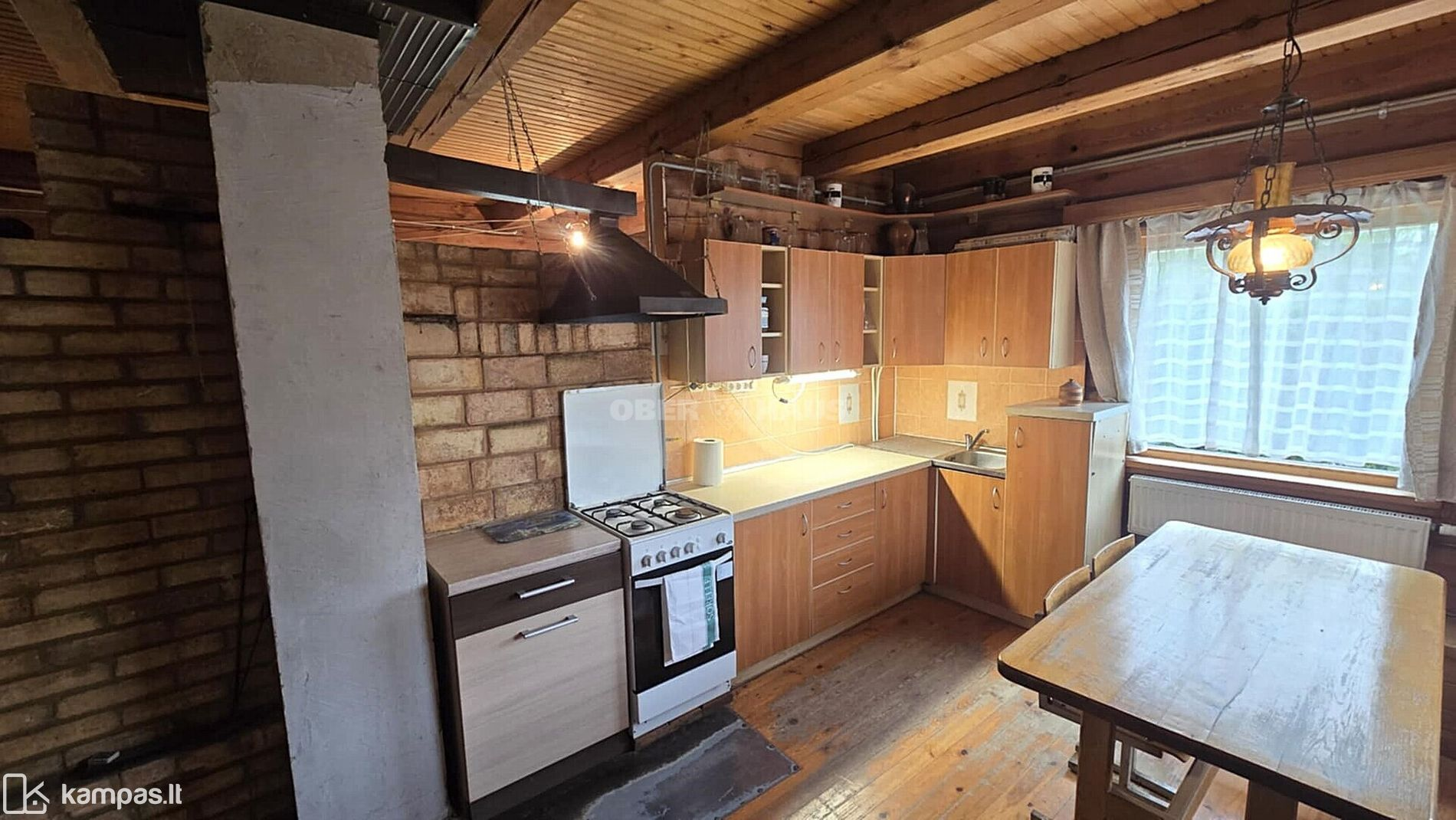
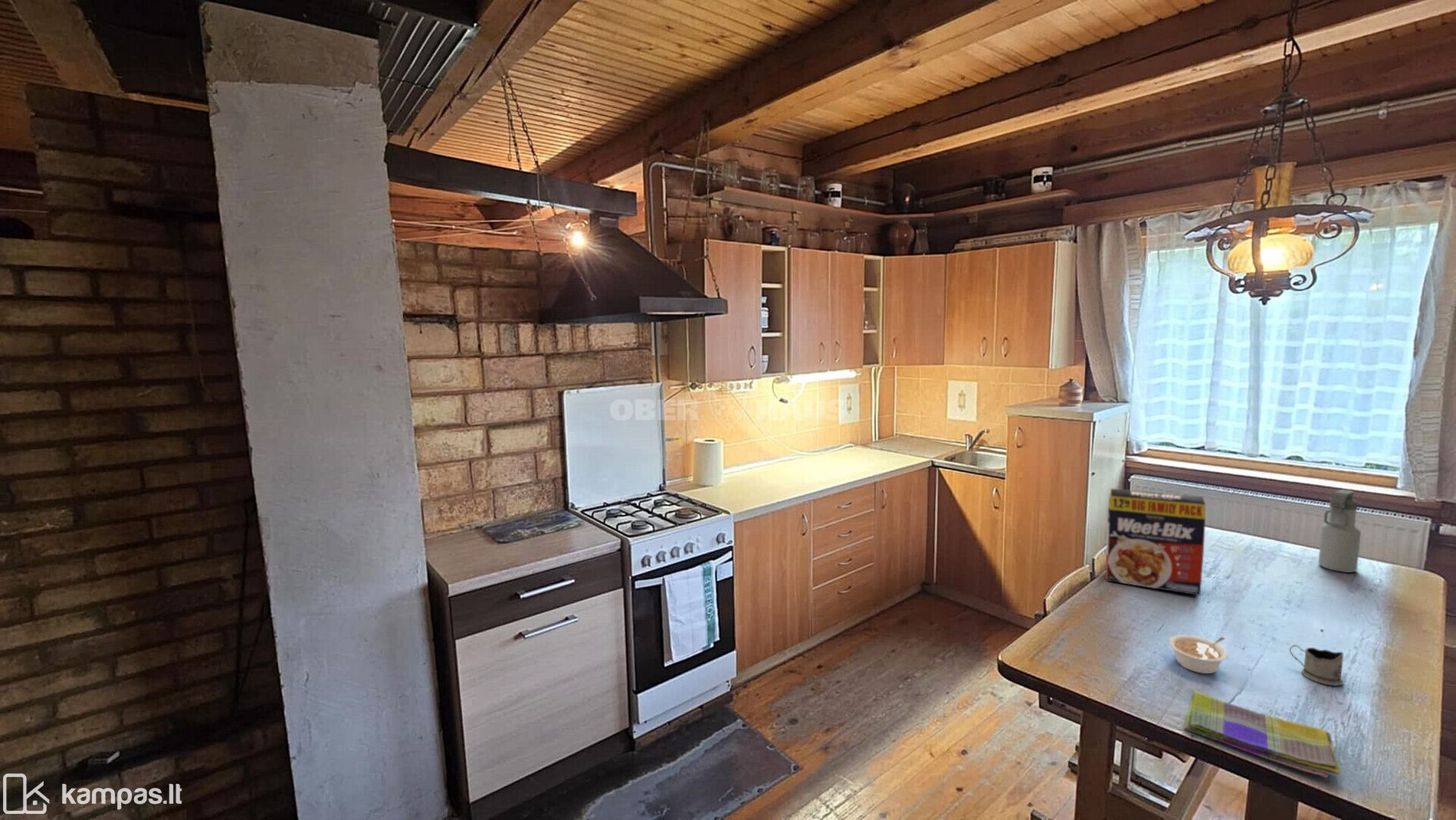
+ tea glass holder (1316, 661)
+ legume (1197, 653)
+ water bottle (1340, 530)
+ dish towel (1258, 730)
+ cereal box (1153, 538)
